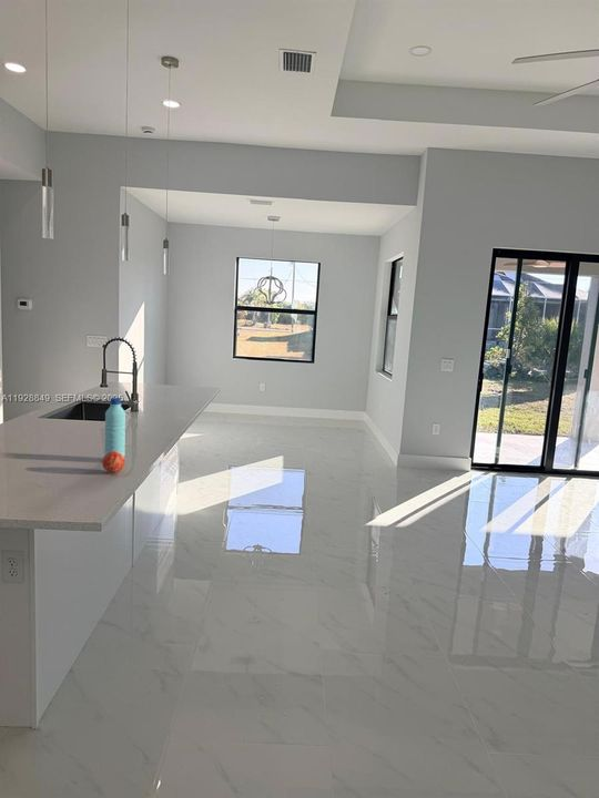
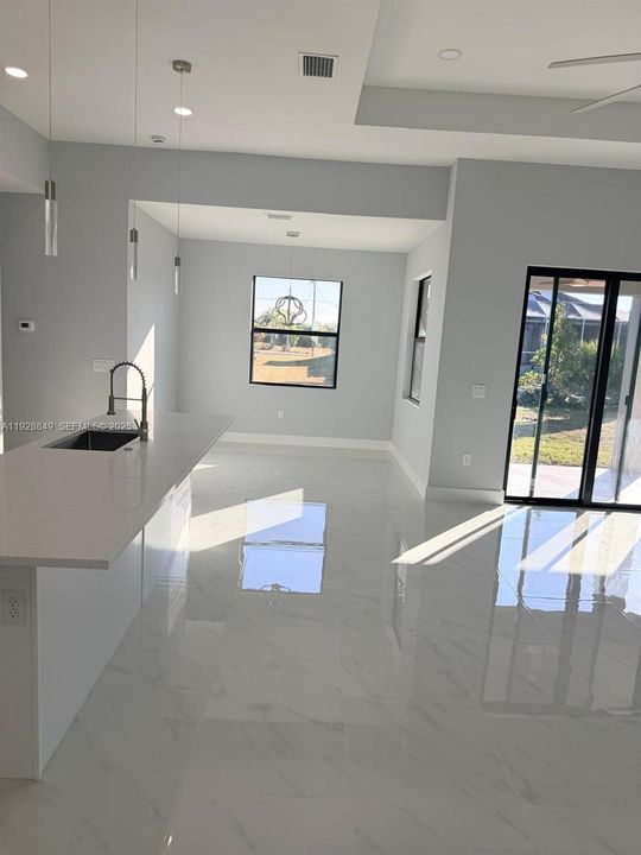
- water bottle (114, 429)
- apple (113, 461)
